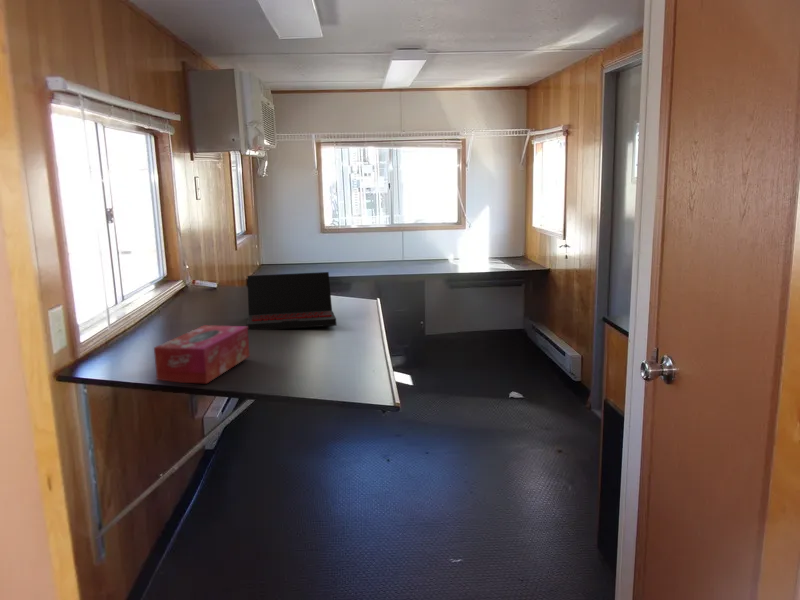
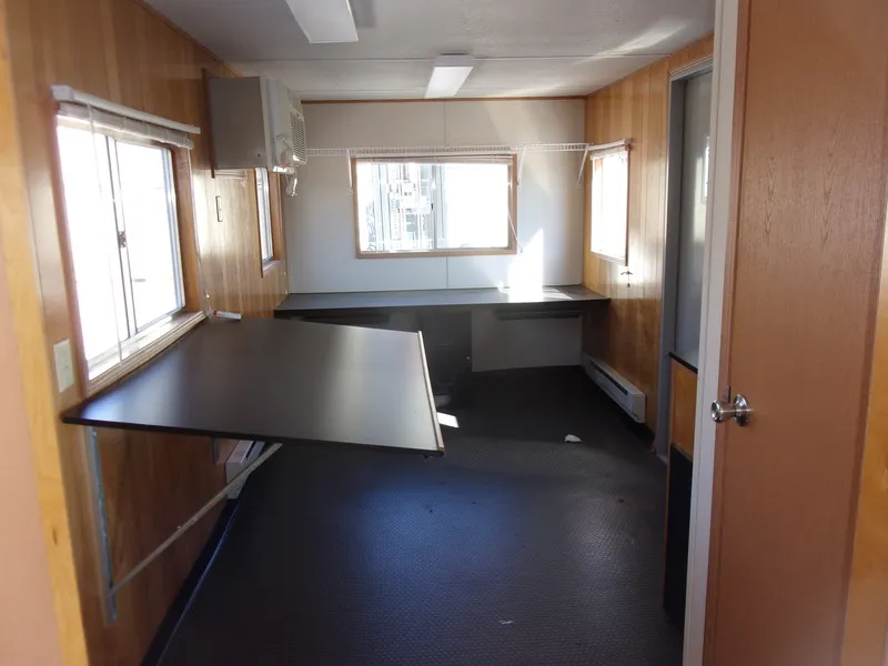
- laptop (290, 299)
- tissue box (205, 352)
